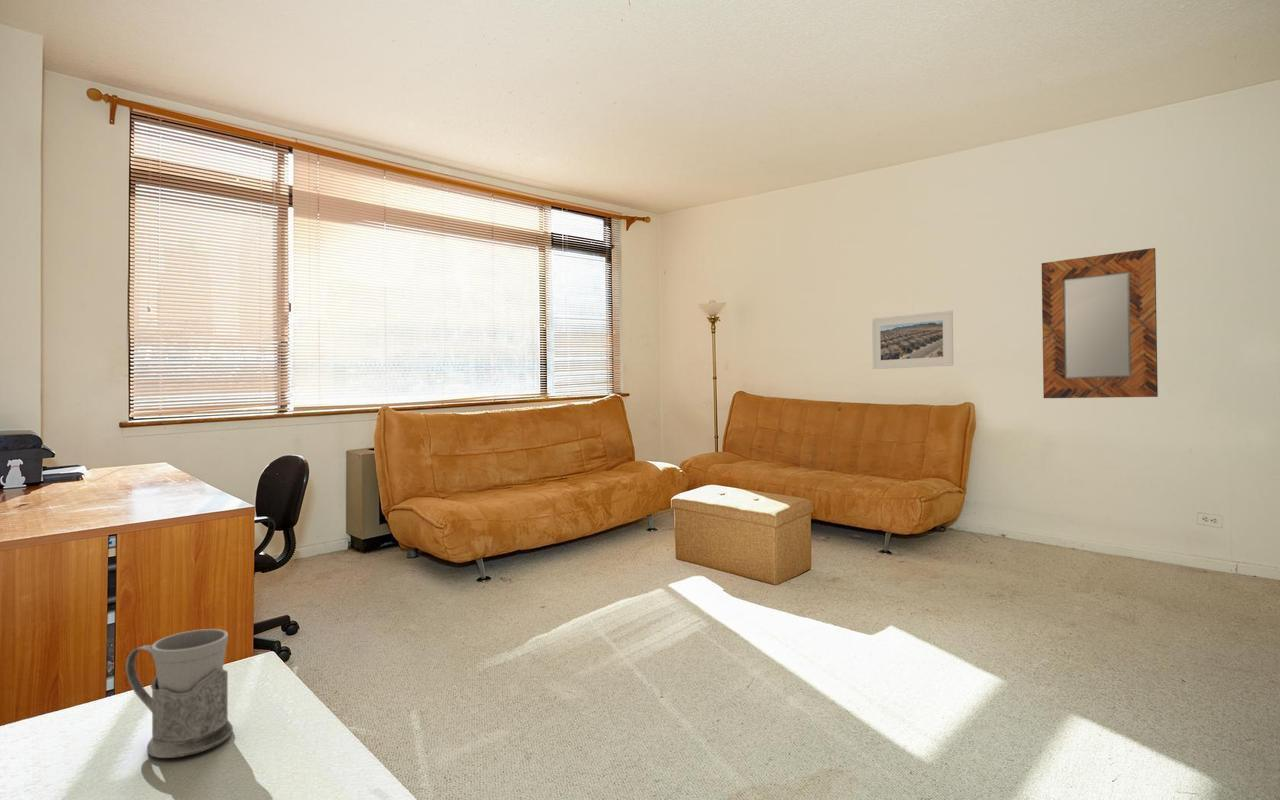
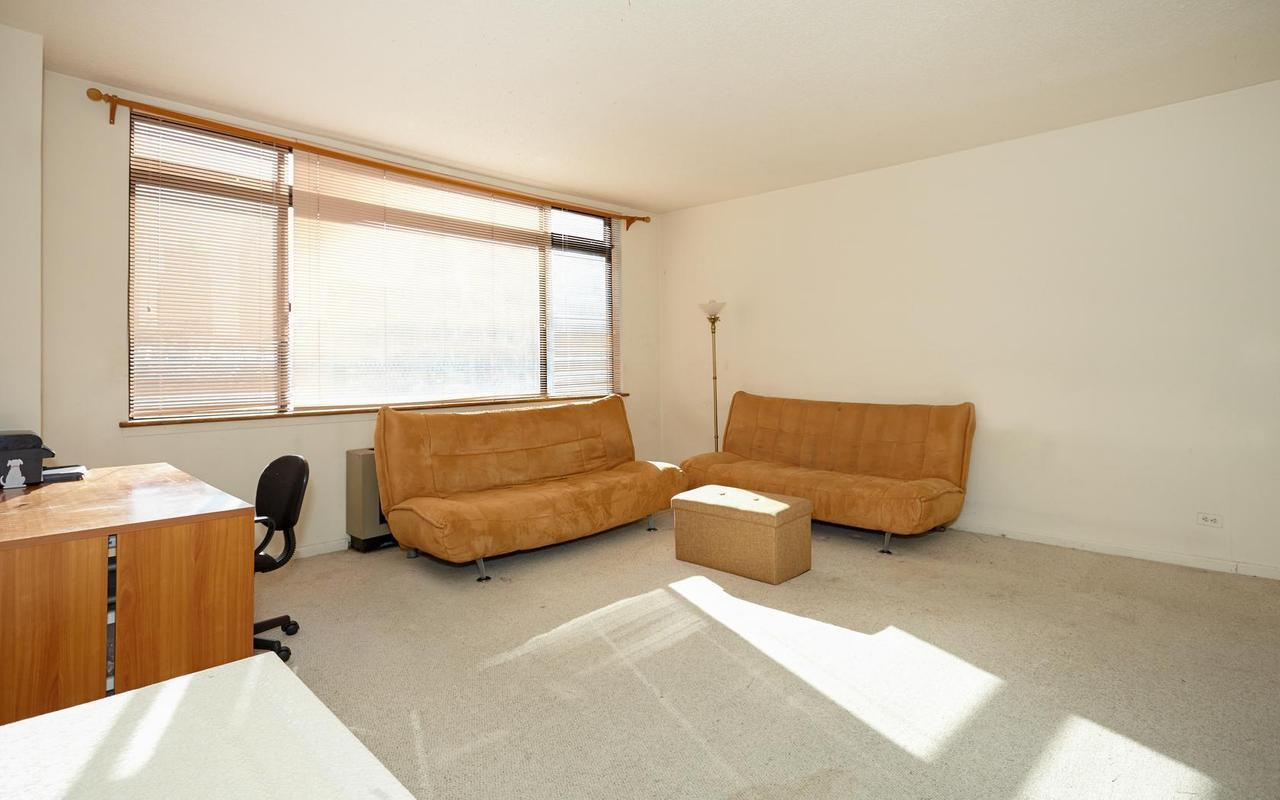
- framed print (910, 341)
- home mirror (1096, 326)
- mug (174, 687)
